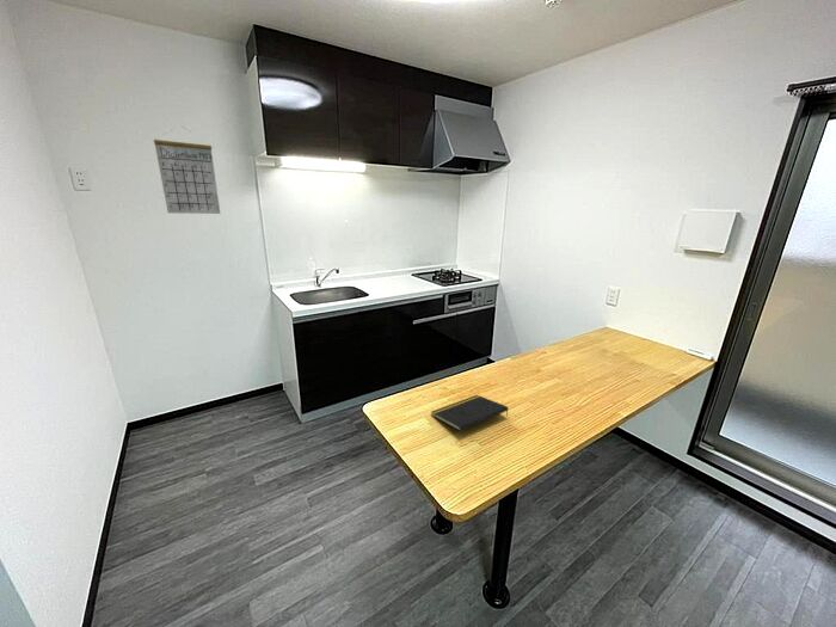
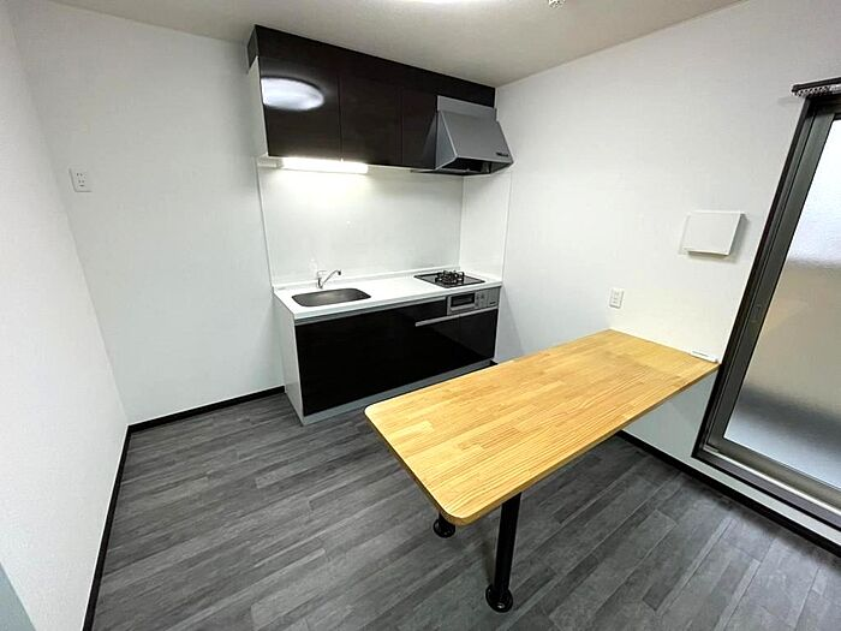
- calendar (188, 170)
- notepad (468, 411)
